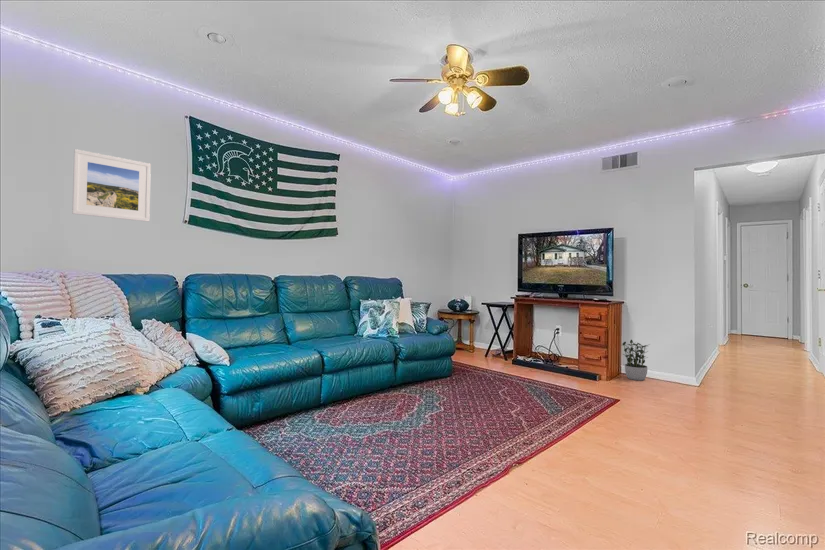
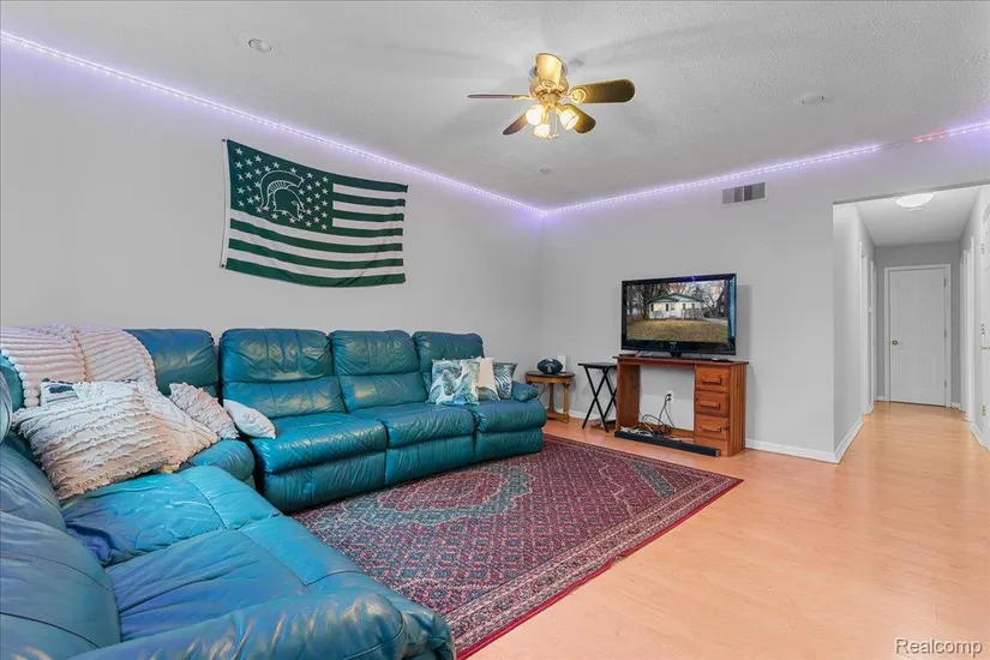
- potted plant (634, 358)
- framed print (113, 187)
